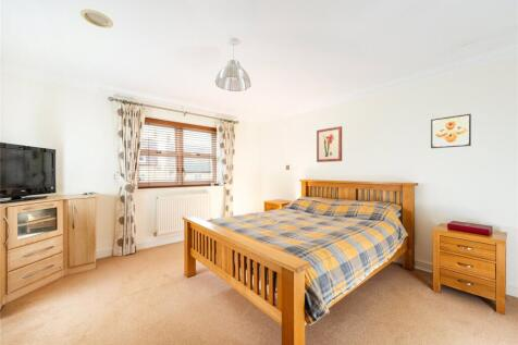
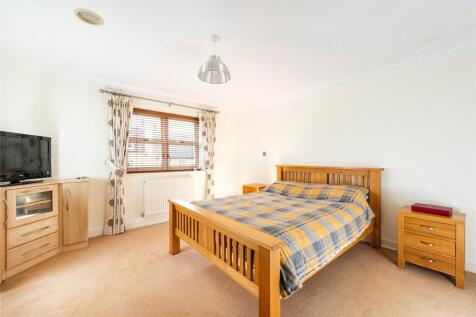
- wall art (329, 145)
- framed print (449, 132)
